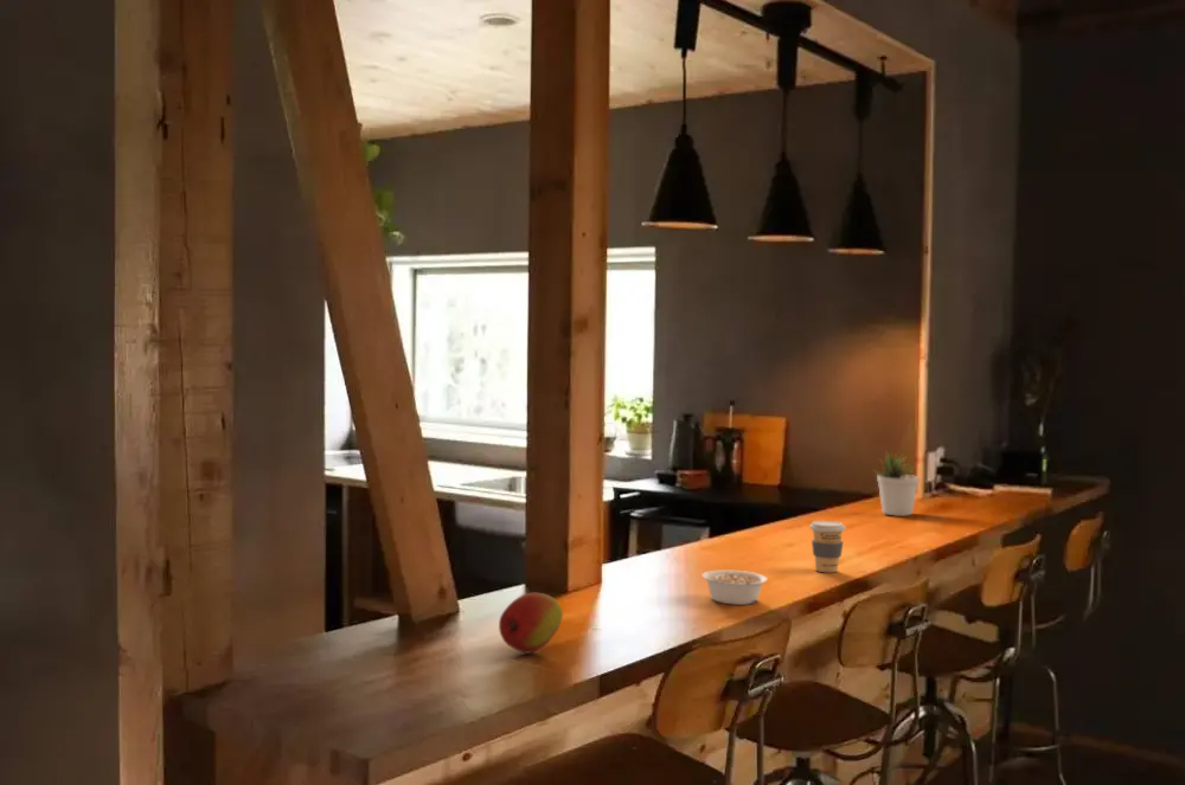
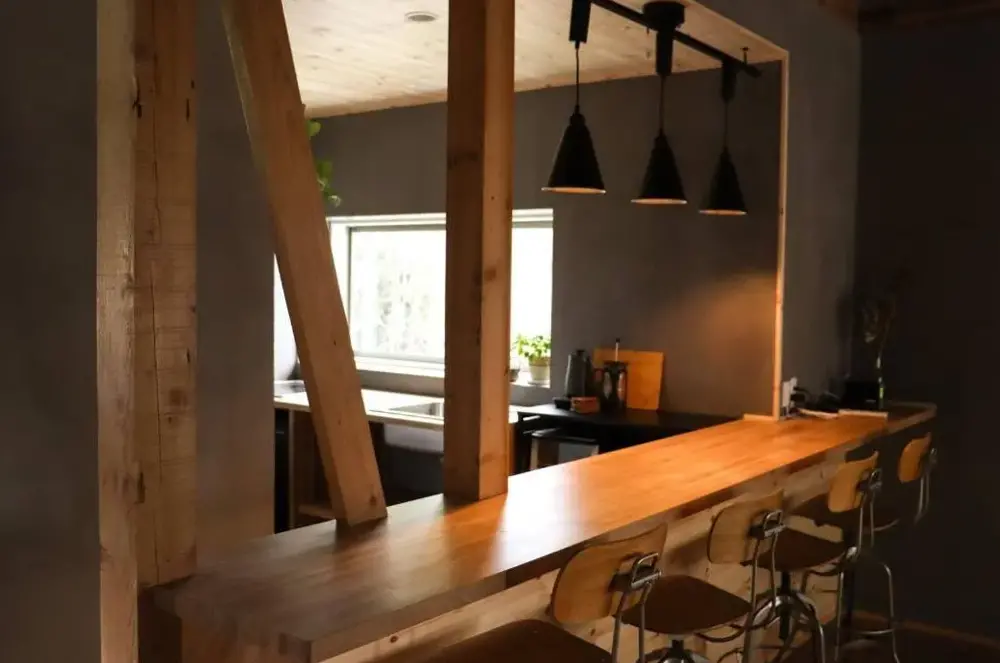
- fruit (530, 622)
- potted plant (896, 481)
- legume (736, 586)
- coffee cup (826, 546)
